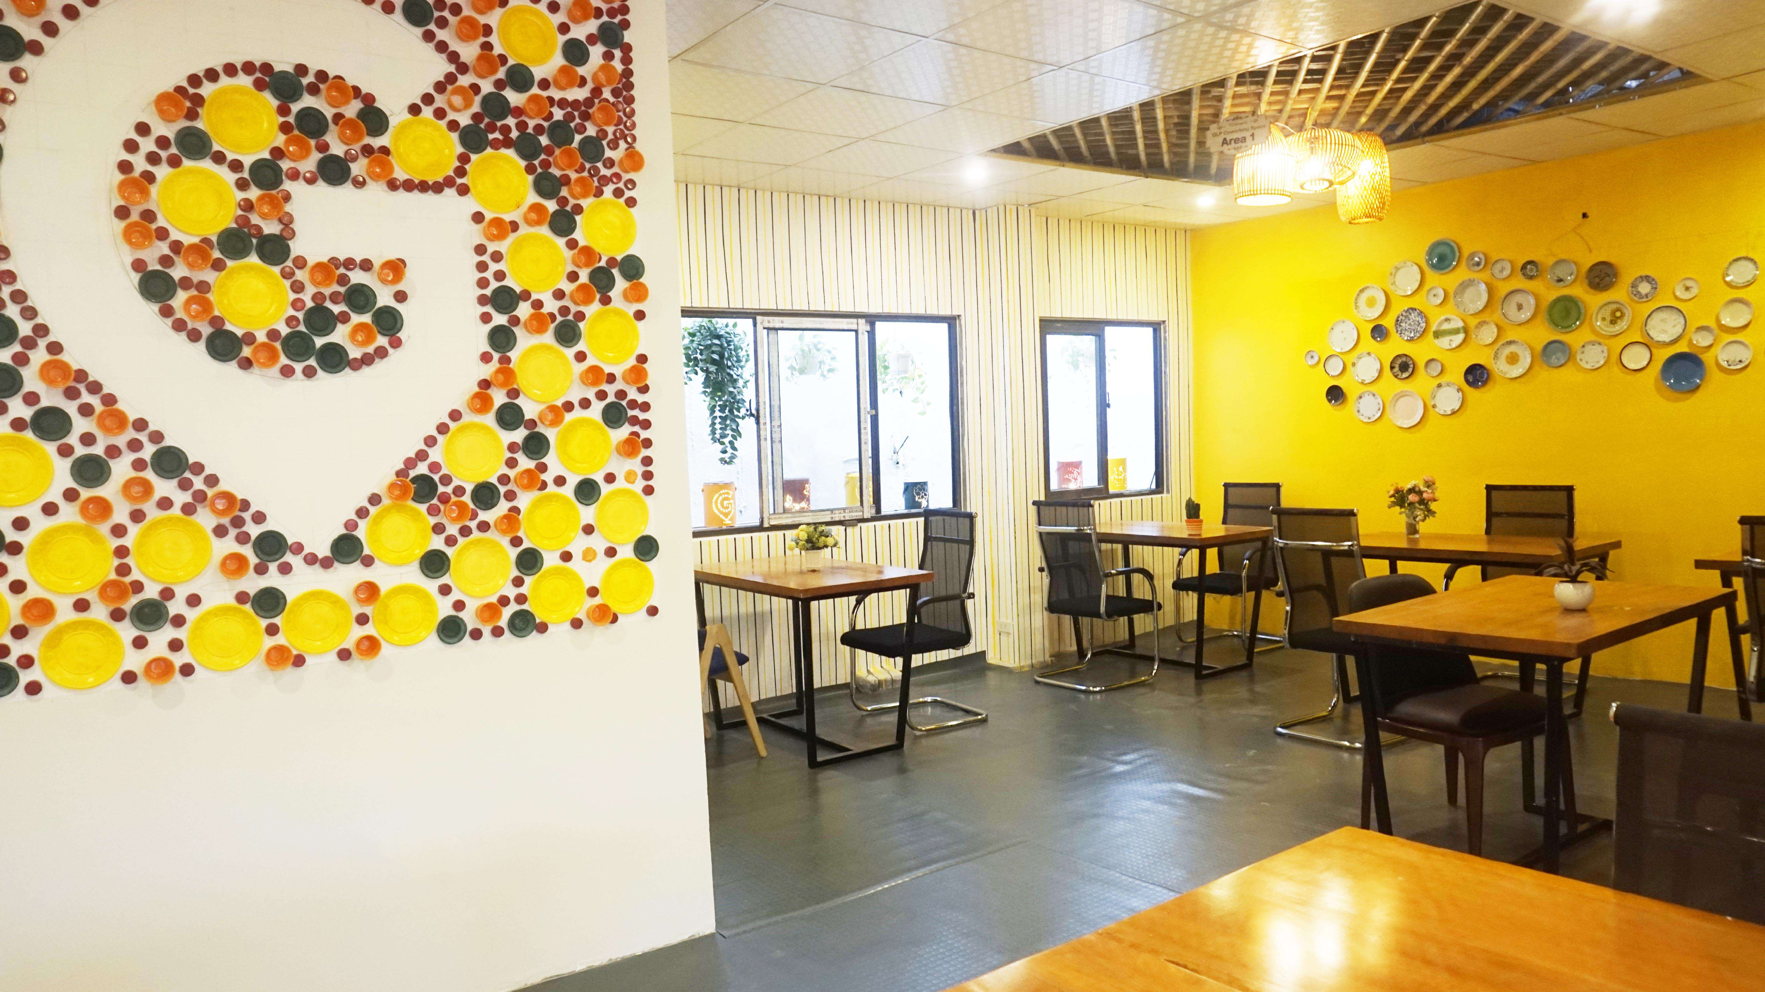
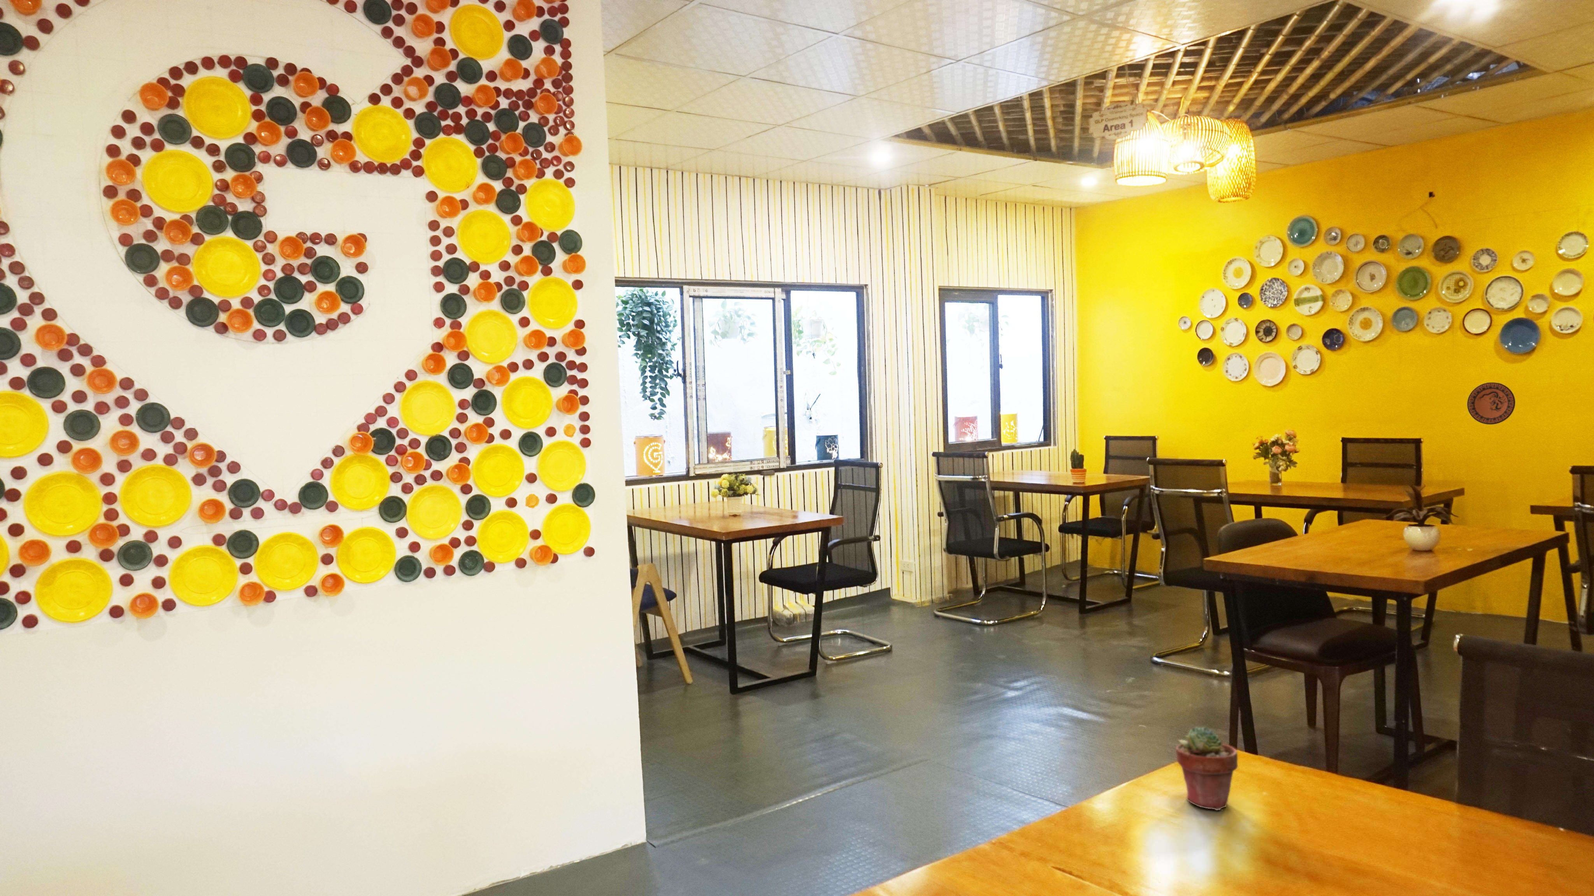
+ potted succulent (1206, 765)
+ decorative plate (1491, 403)
